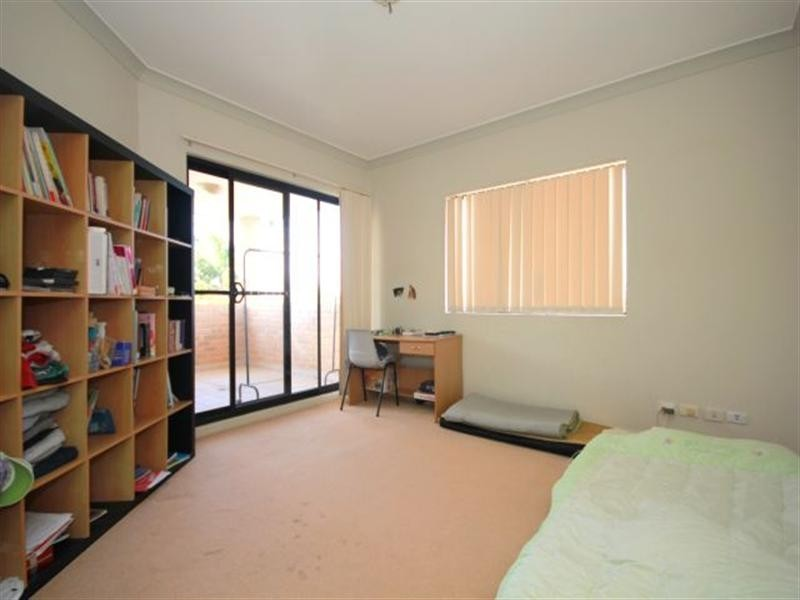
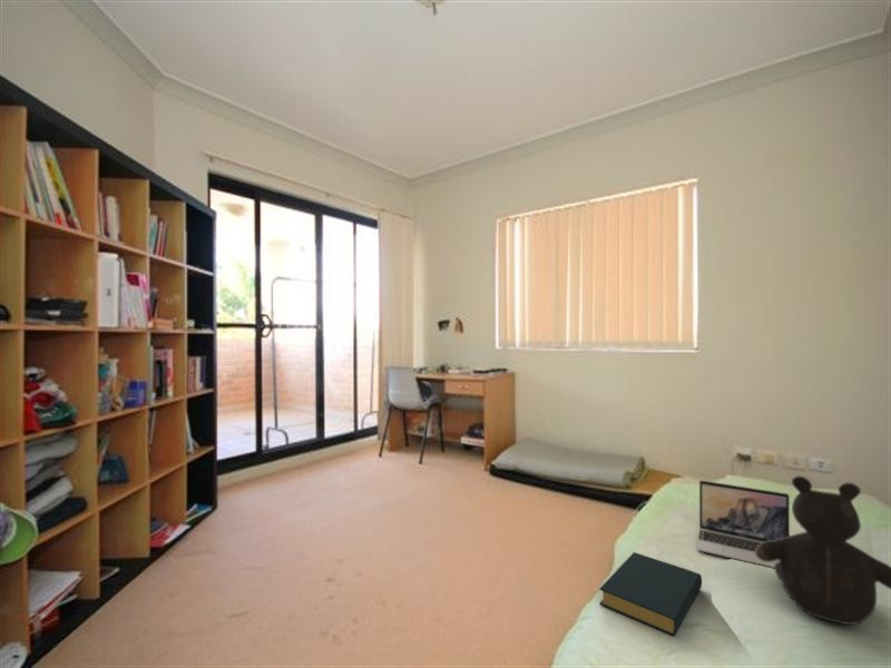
+ hardback book (652, 588)
+ teddy bear (821, 539)
+ laptop (743, 522)
